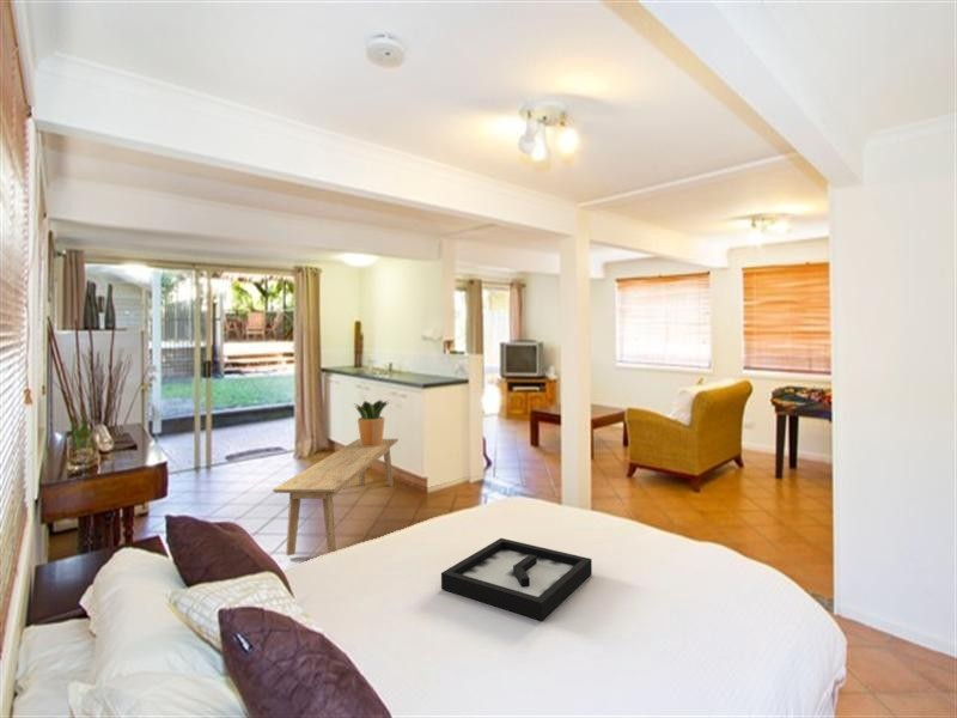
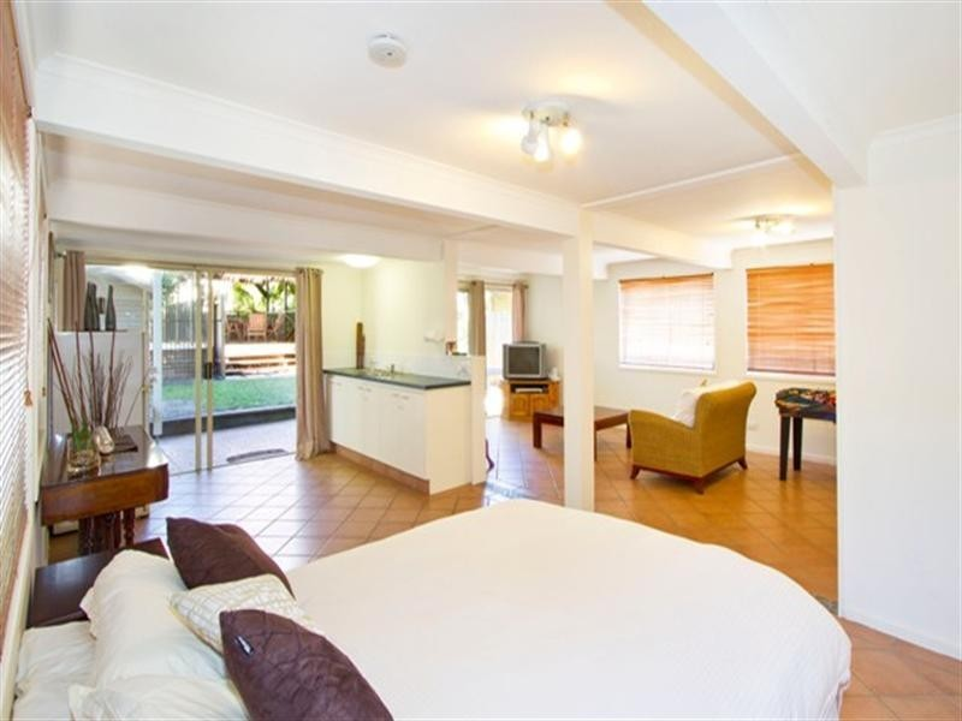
- bench (347, 483)
- decorative tray (518, 573)
- potted plant (373, 421)
